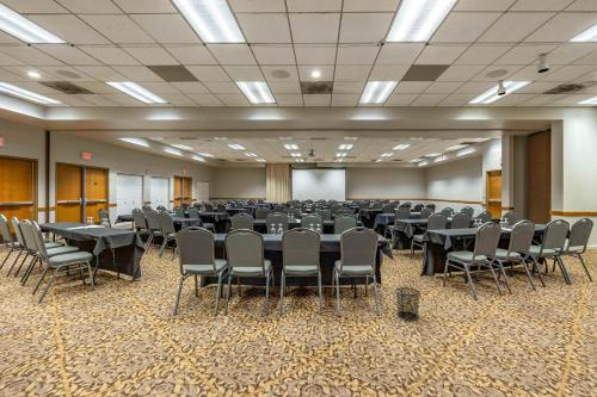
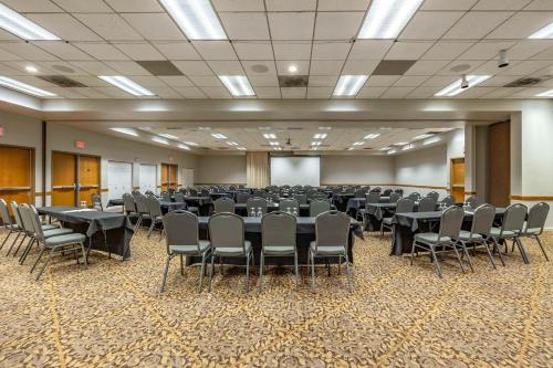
- waste bin (407, 303)
